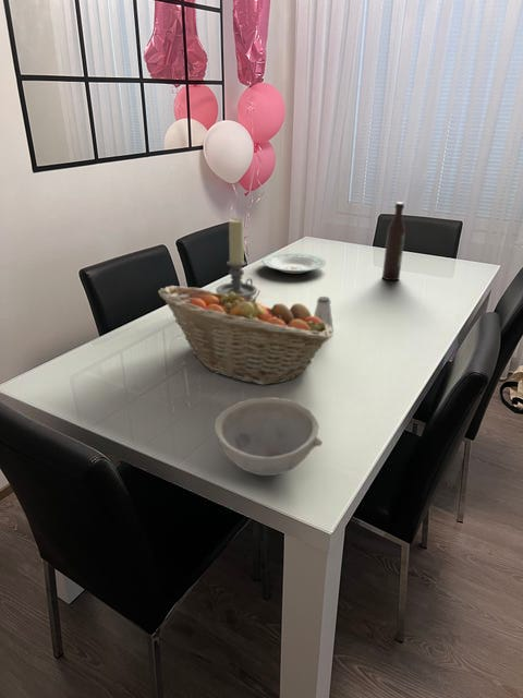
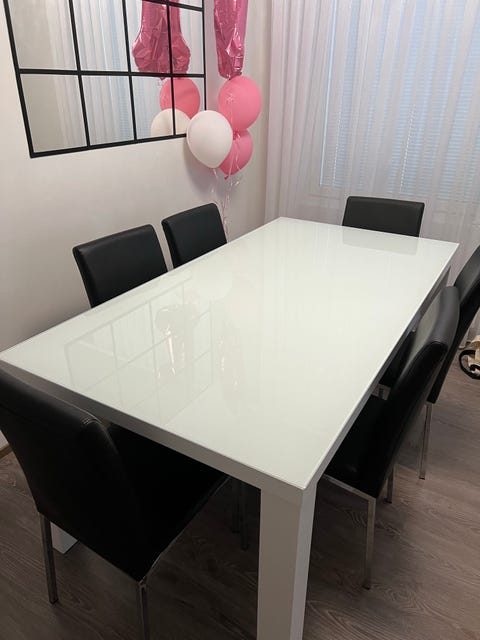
- bowl (266, 444)
- candle holder (239, 256)
- fruit basket (244, 324)
- saltshaker (323, 313)
- wine bottle (394, 241)
- plate (293, 265)
